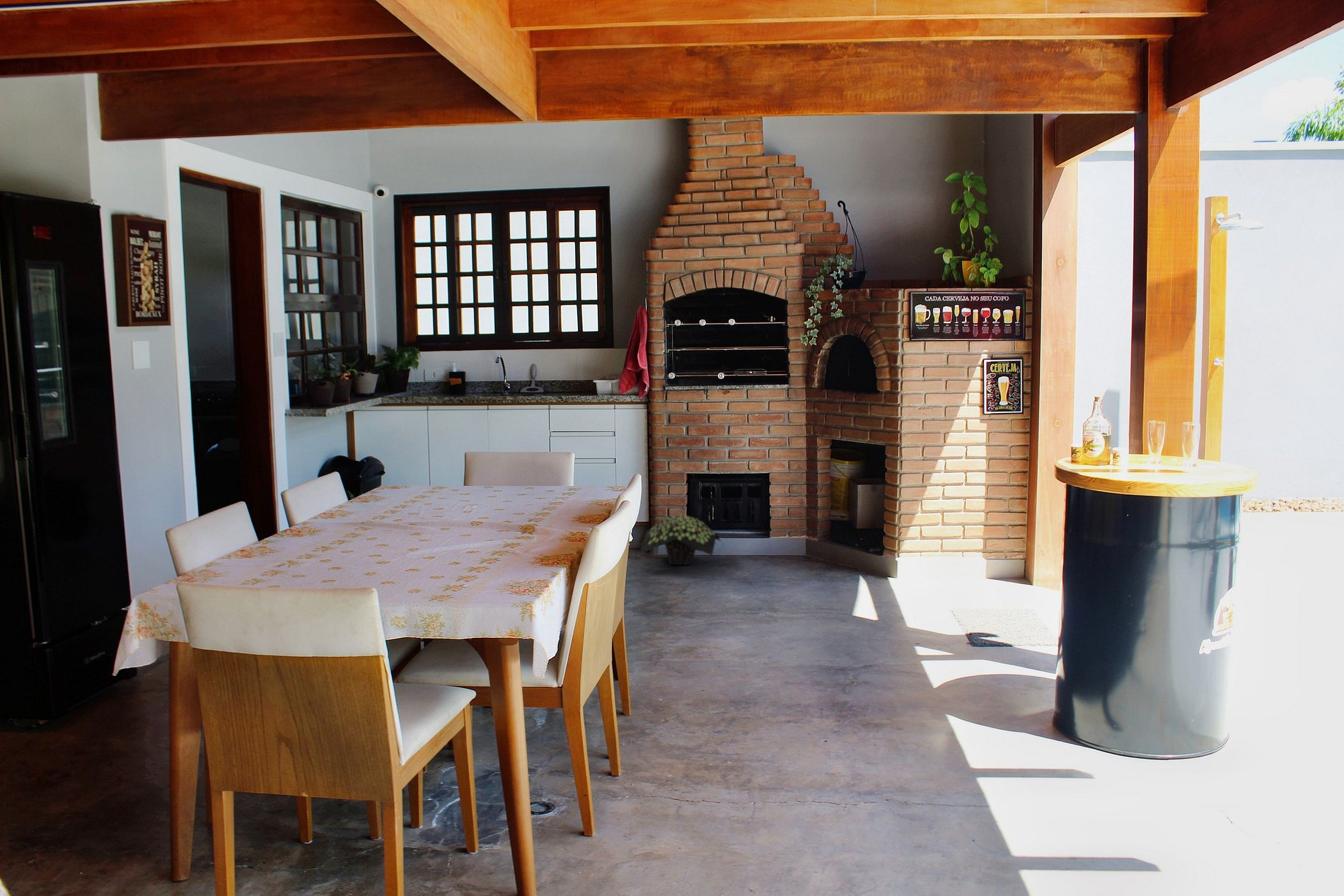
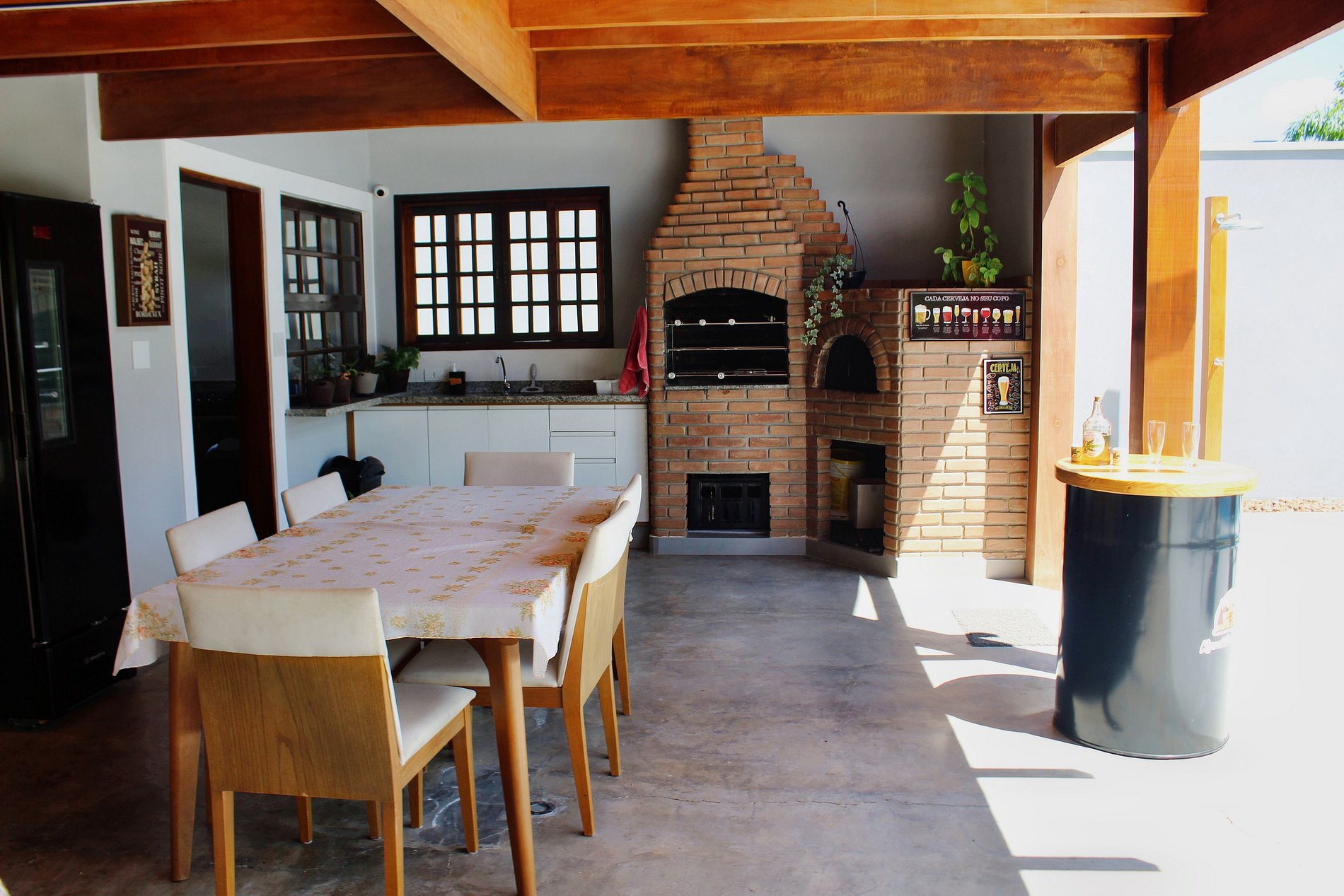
- umbrella (681, 539)
